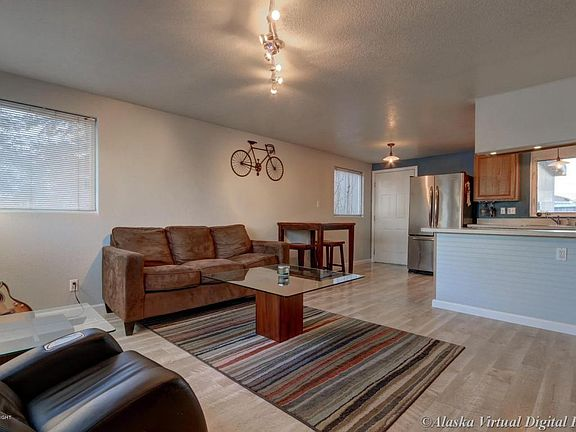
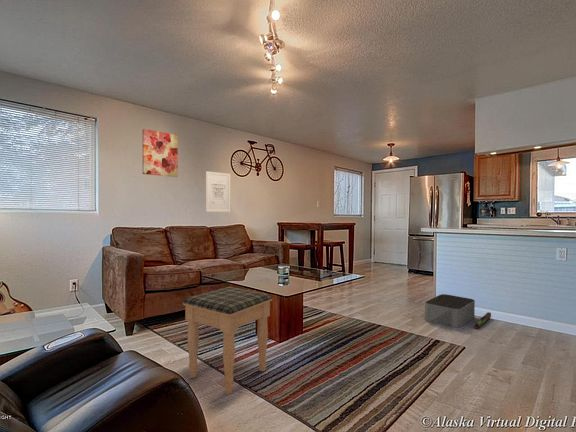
+ footstool (228, 333)
+ wall art (218, 192)
+ wall art (160, 153)
+ toy train (482, 320)
+ storage bin (450, 309)
